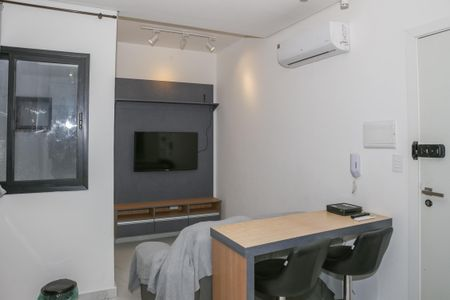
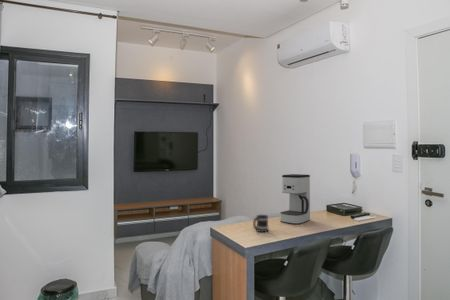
+ mug (260, 223)
+ coffee maker (296, 198)
